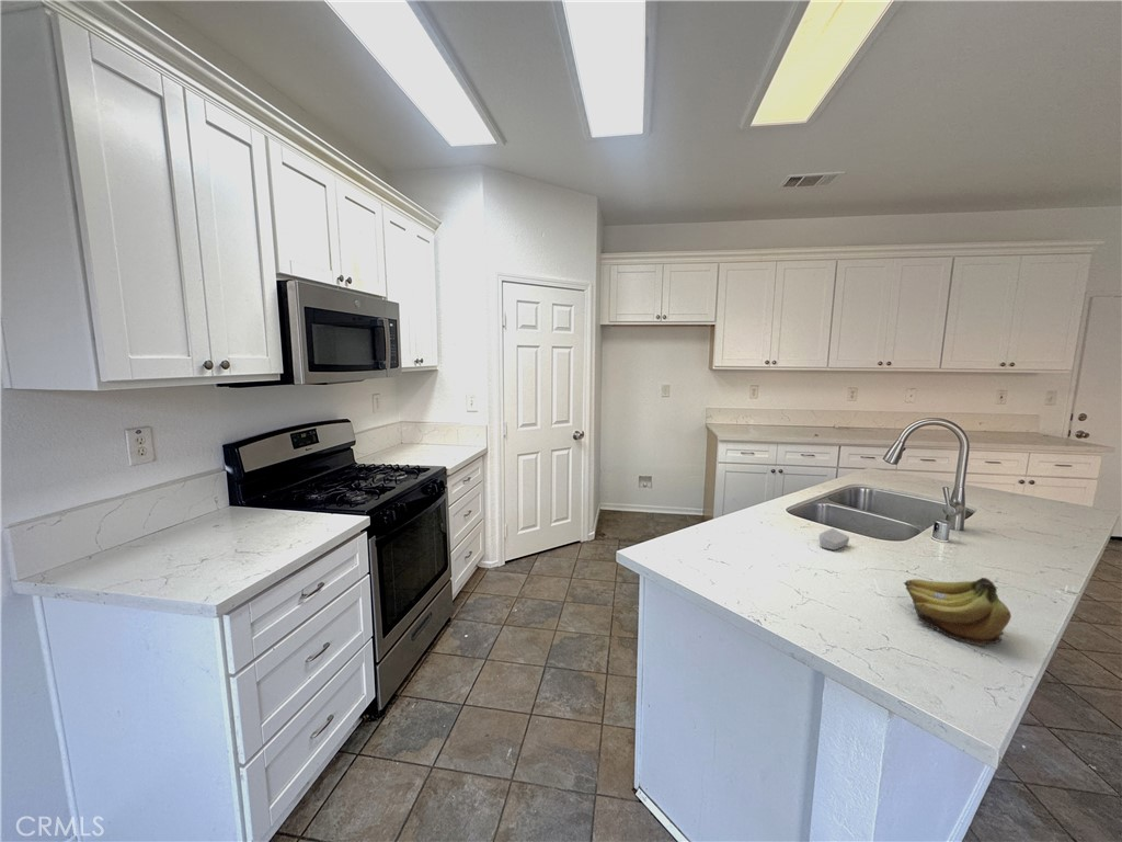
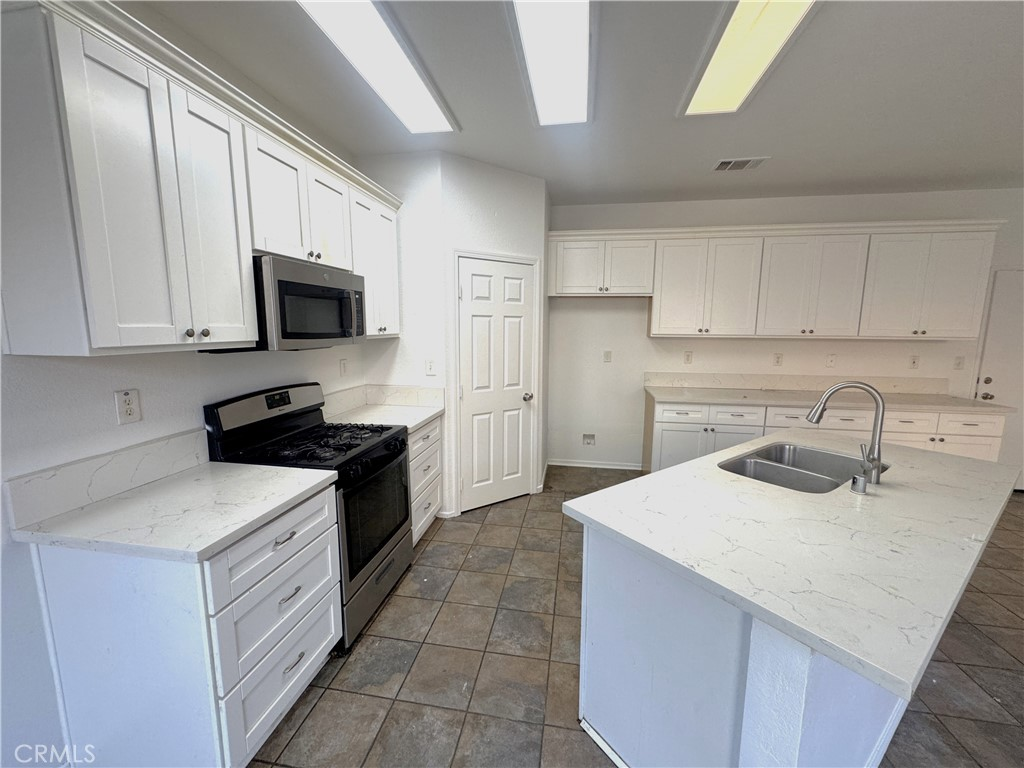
- fruit (950, 596)
- soap bar (833, 538)
